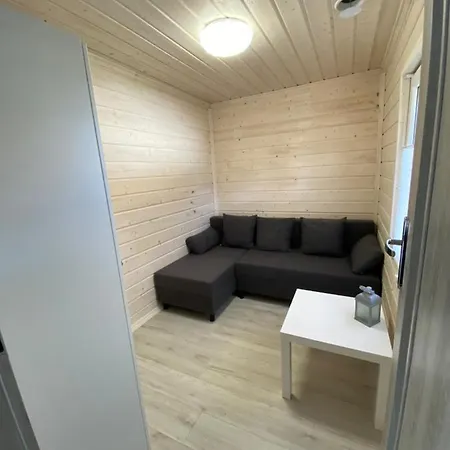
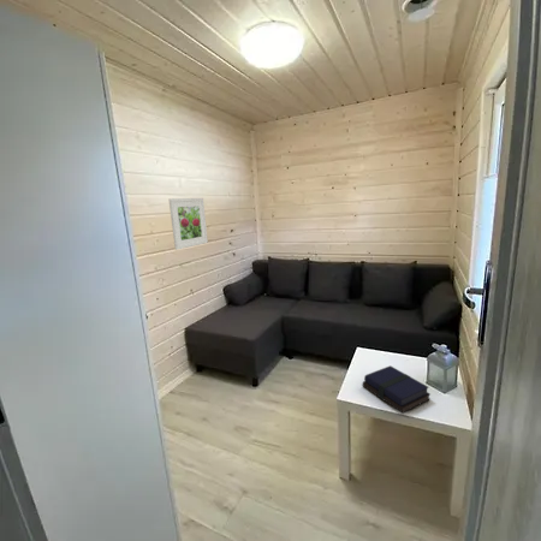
+ book (394, 386)
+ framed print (189, 222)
